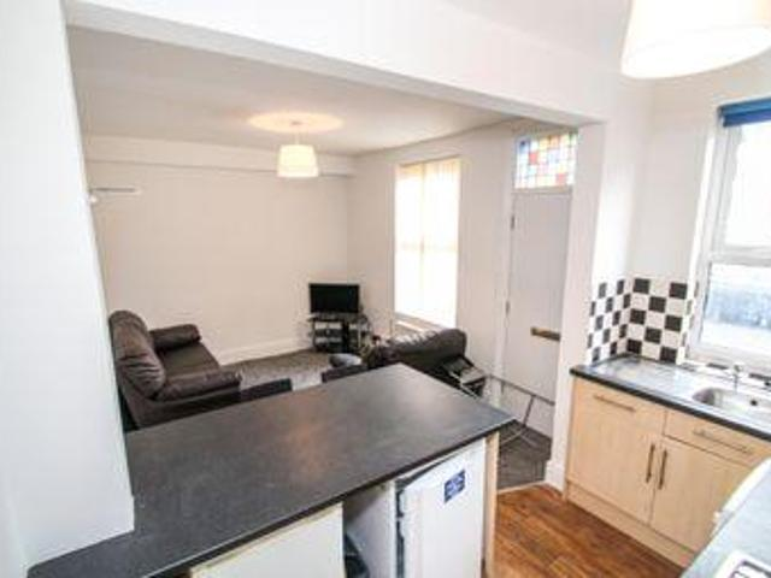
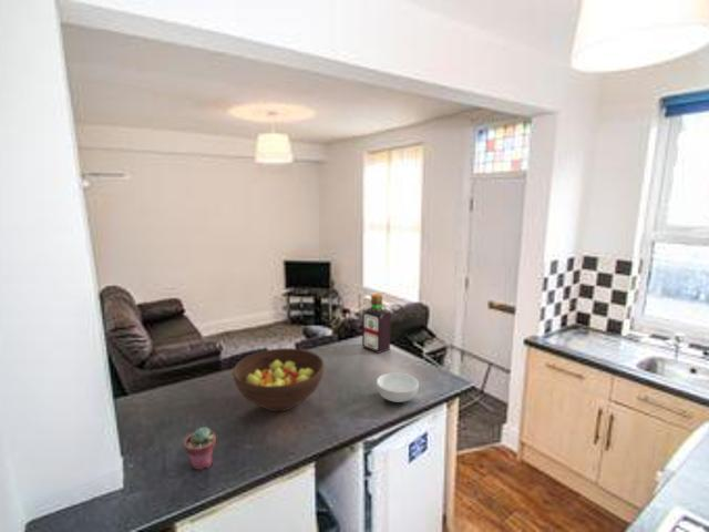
+ potted succulent (201, 446)
+ bottle (376, 321)
+ cereal bowl (397, 389)
+ fruit bowl (279, 383)
